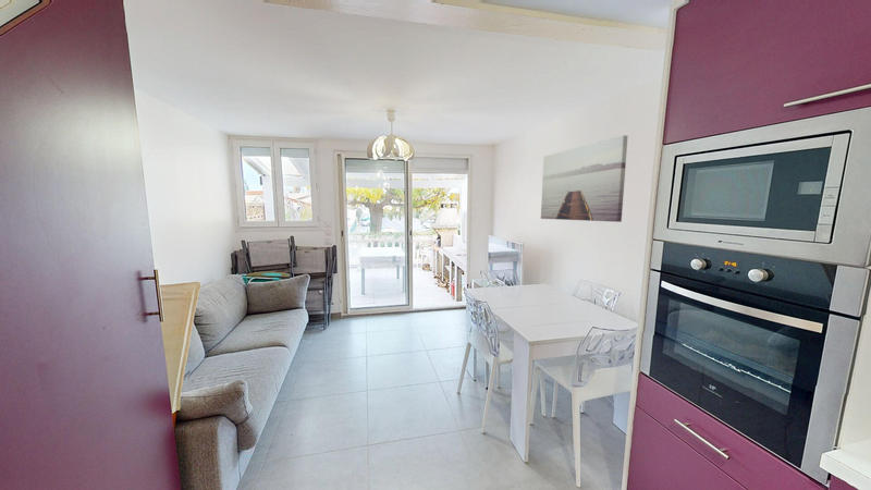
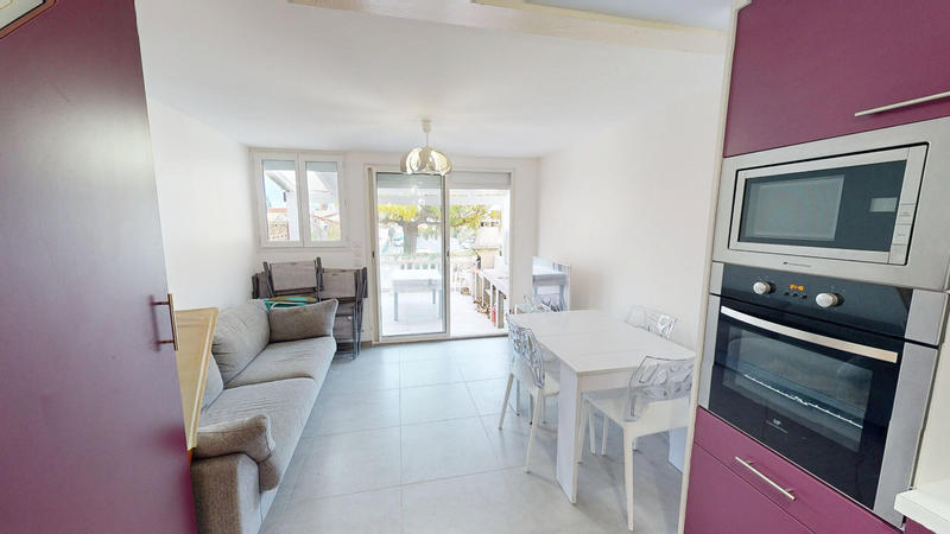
- wall art (576, 184)
